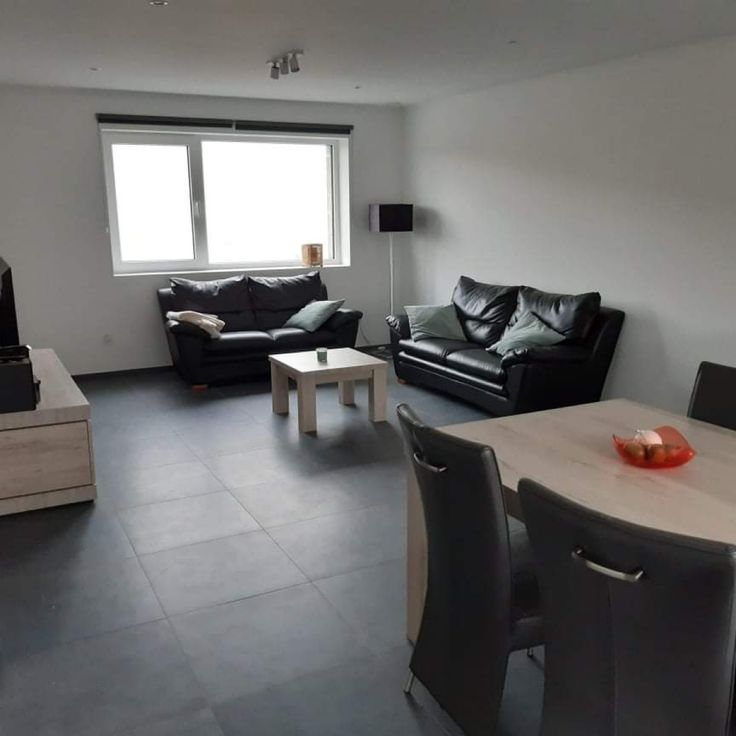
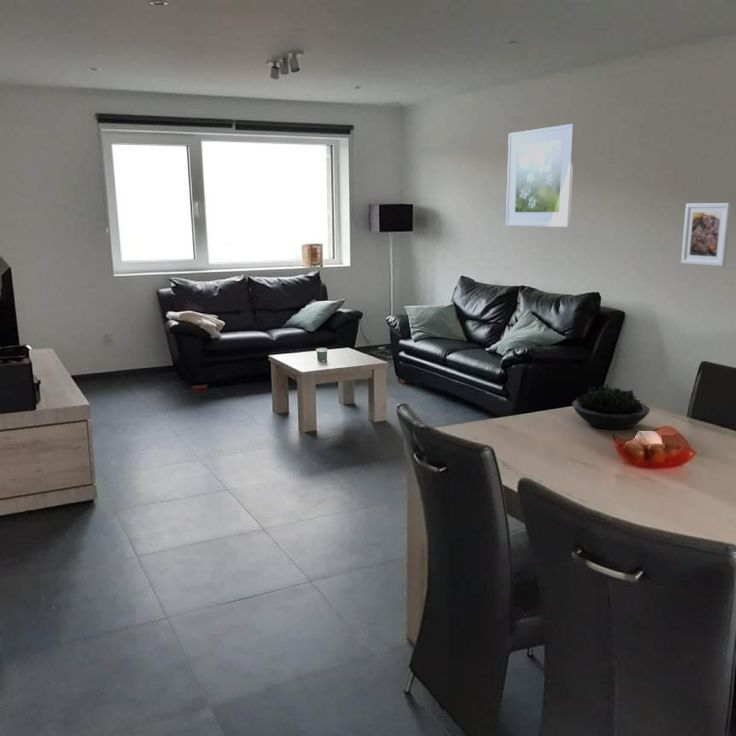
+ succulent plant (610, 404)
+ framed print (538, 178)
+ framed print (705, 234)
